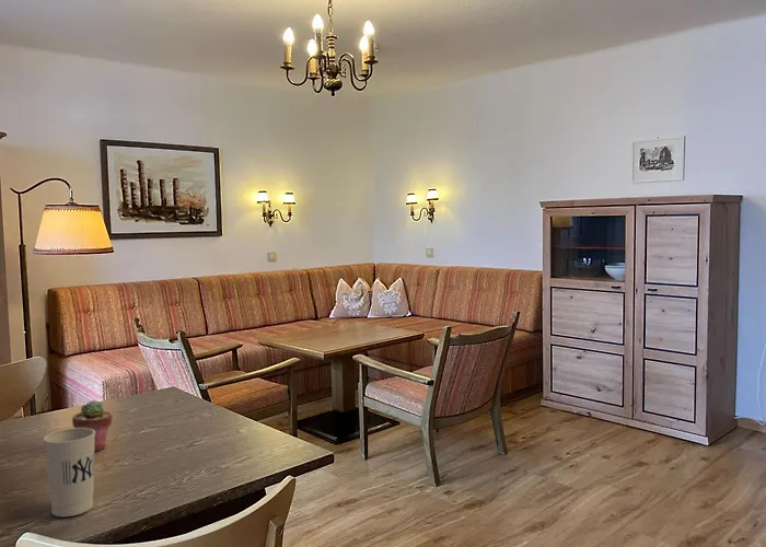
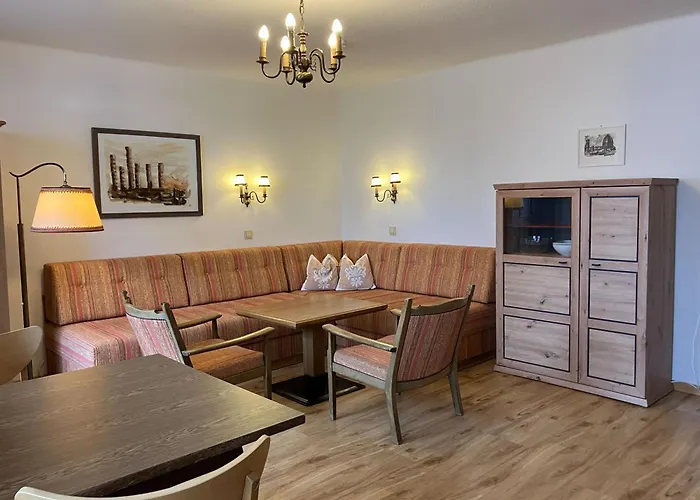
- potted succulent (92, 424)
- cup (71, 472)
